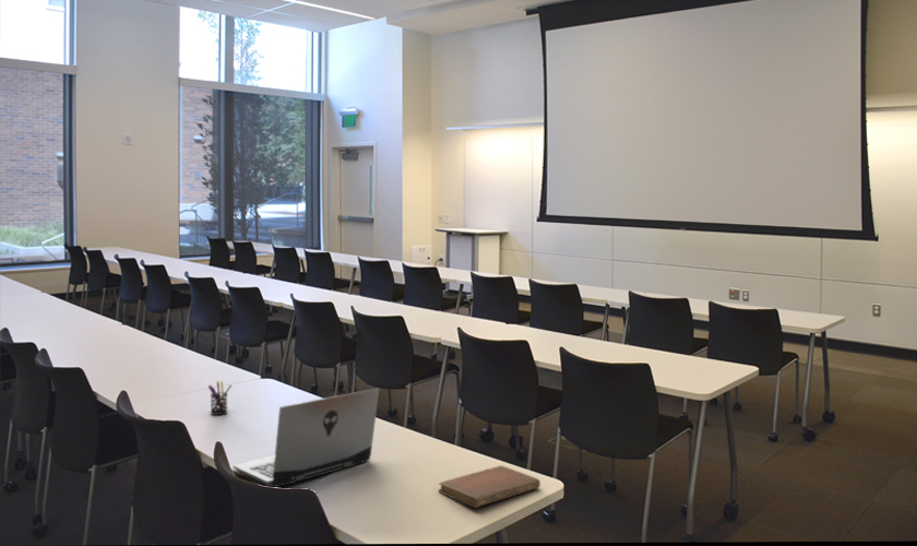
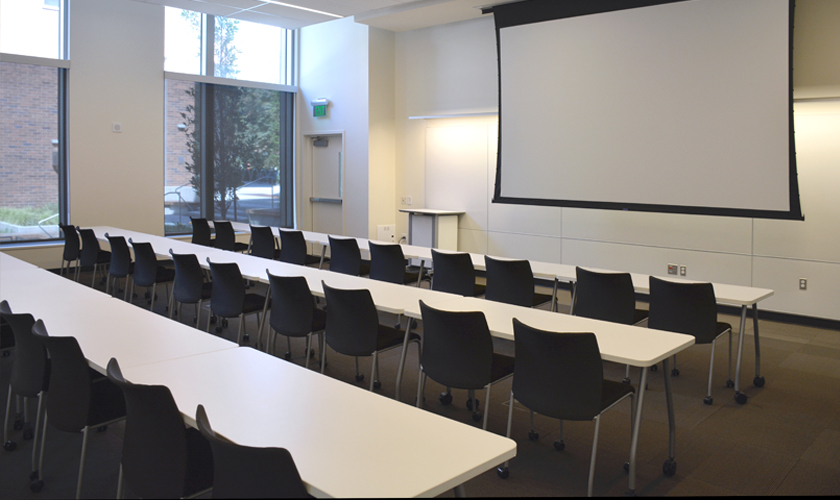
- pen holder (221, 395)
- notebook (489, 485)
- laptop (307, 428)
